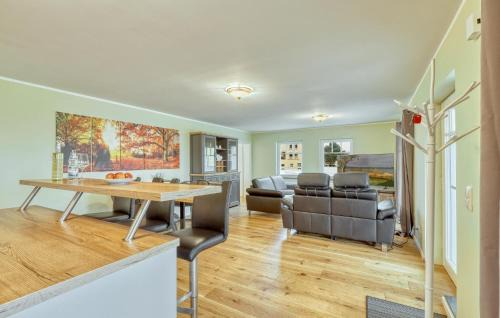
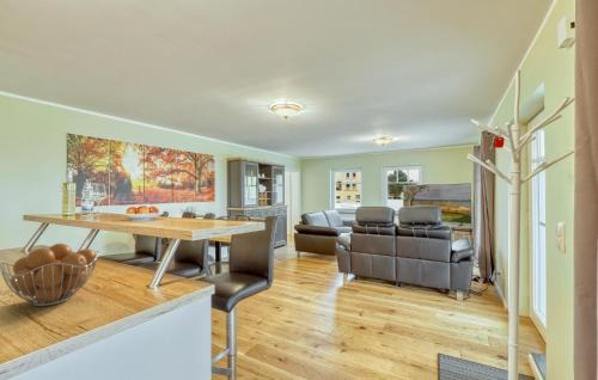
+ fruit basket (53, 272)
